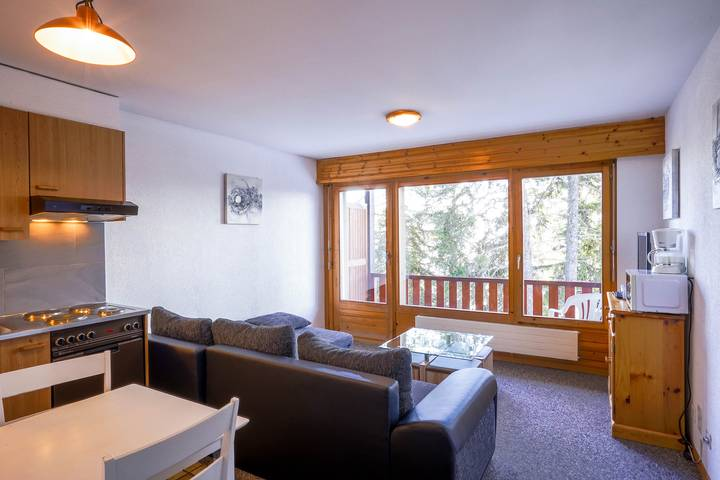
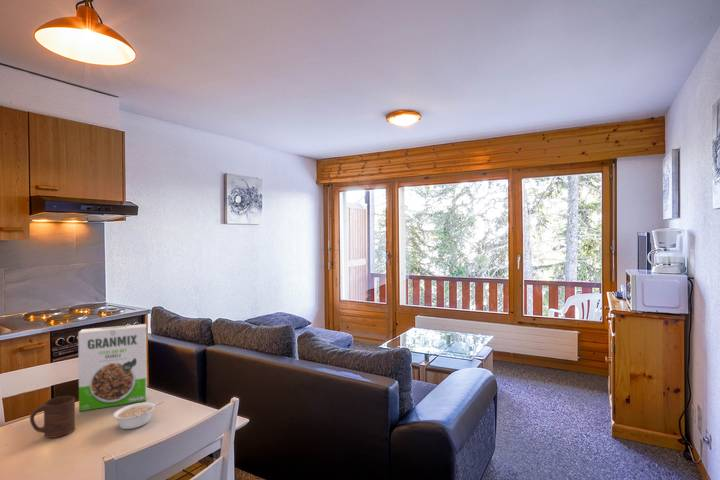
+ cup (55, 418)
+ cereal box (114, 365)
+ legume (136, 414)
